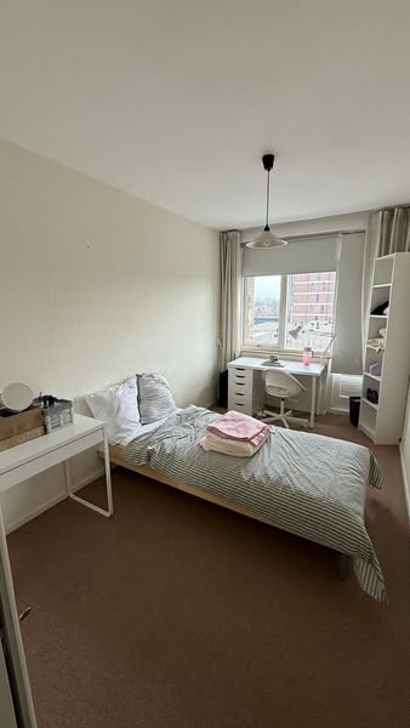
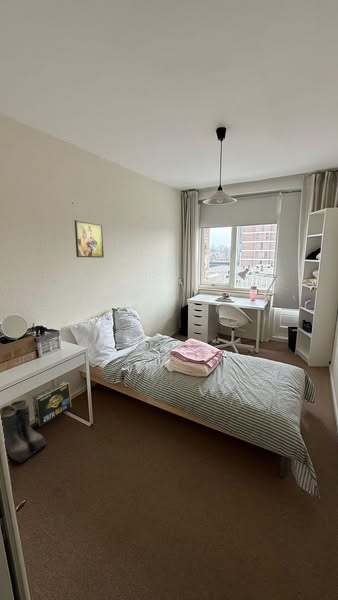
+ box (52, 402)
+ boots (20, 428)
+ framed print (90, 240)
